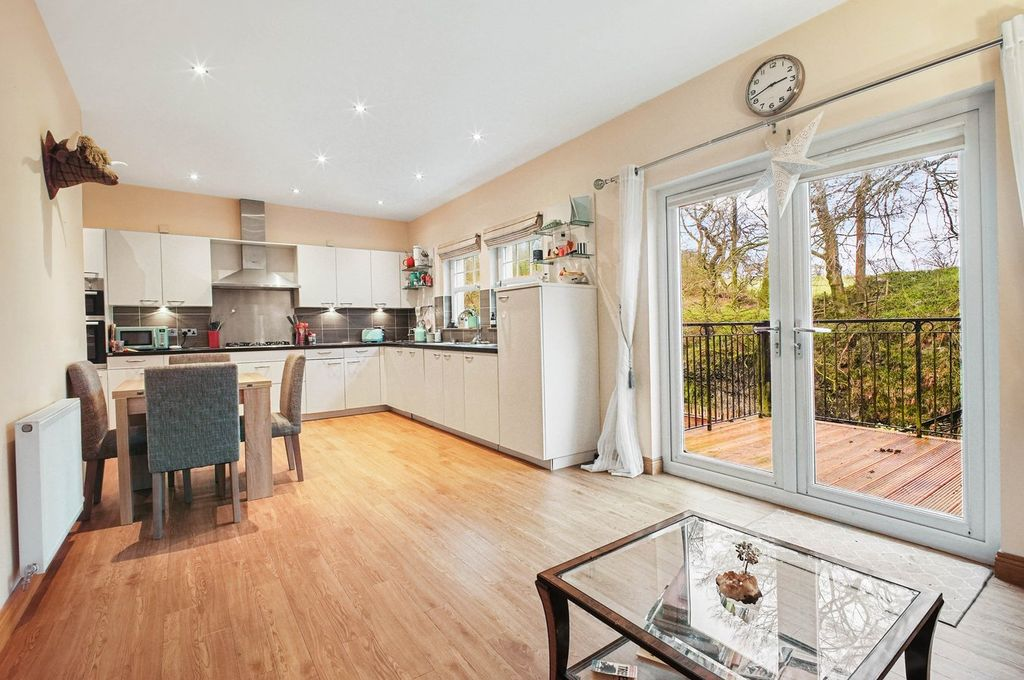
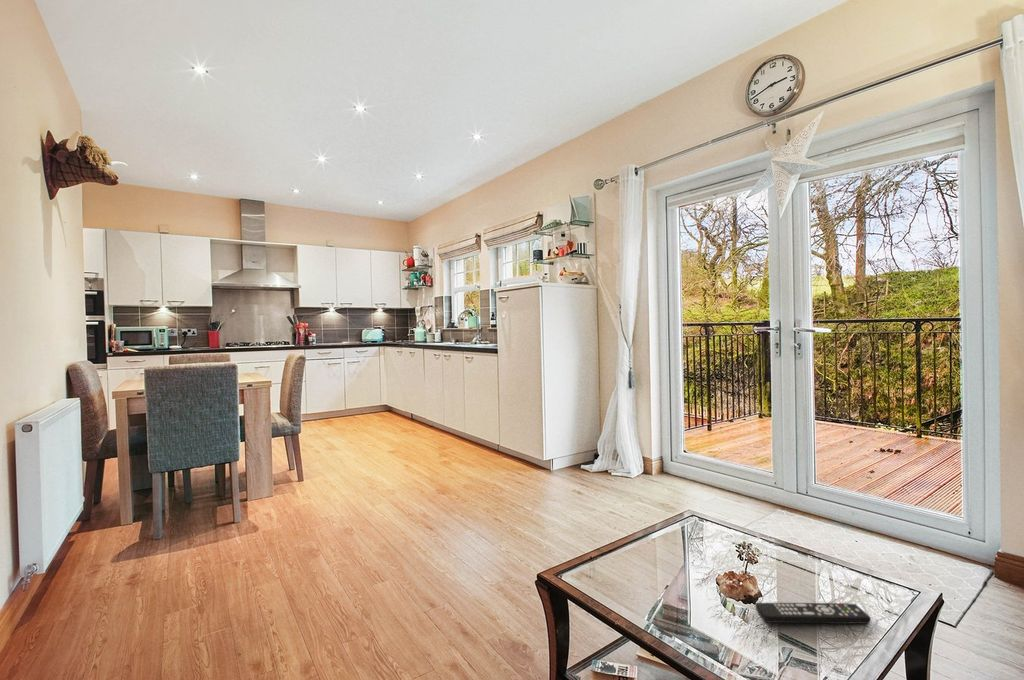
+ remote control (811, 613)
